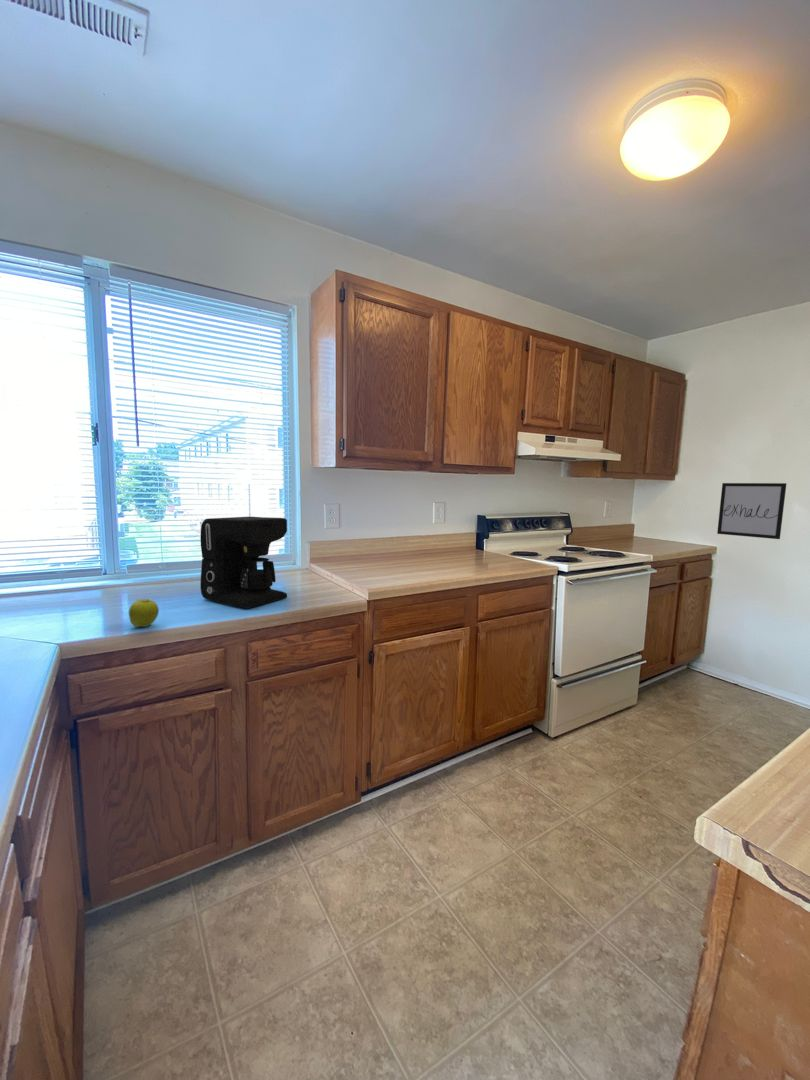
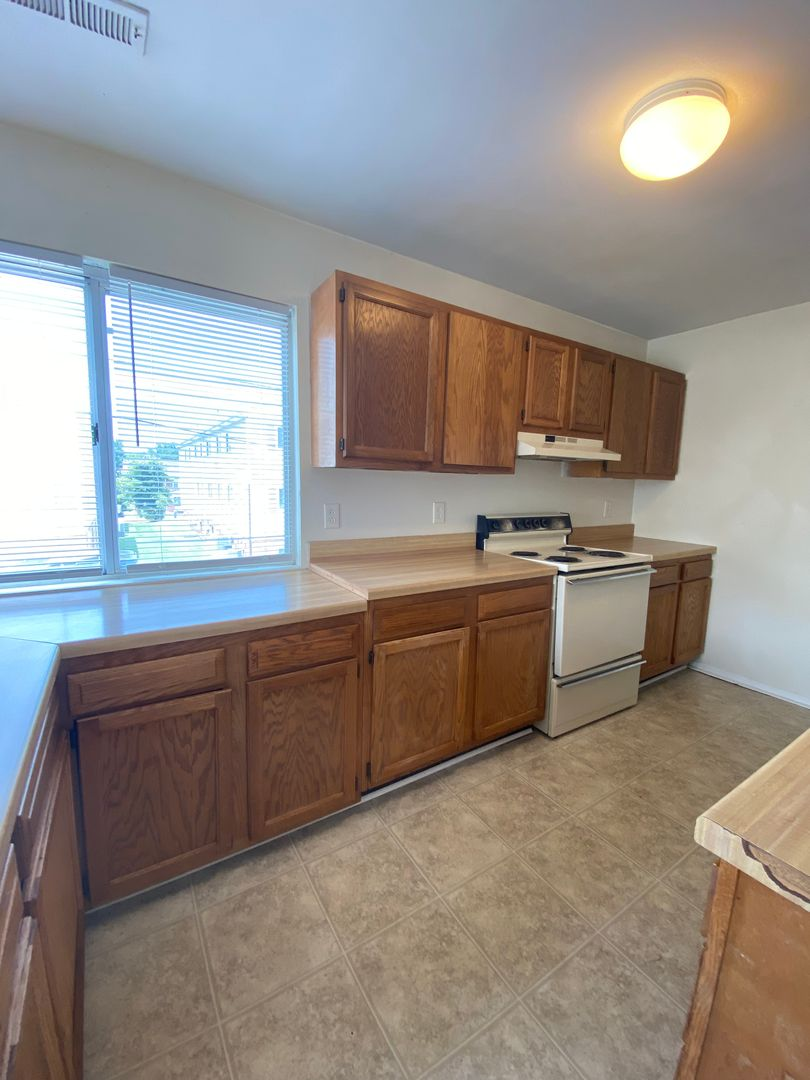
- coffee maker (245, 558)
- wall art (749, 509)
- fruit (143, 612)
